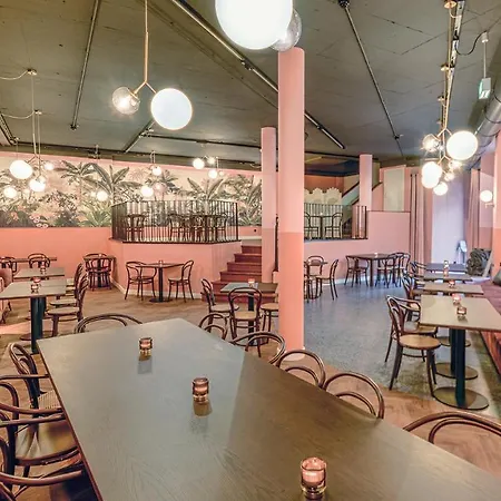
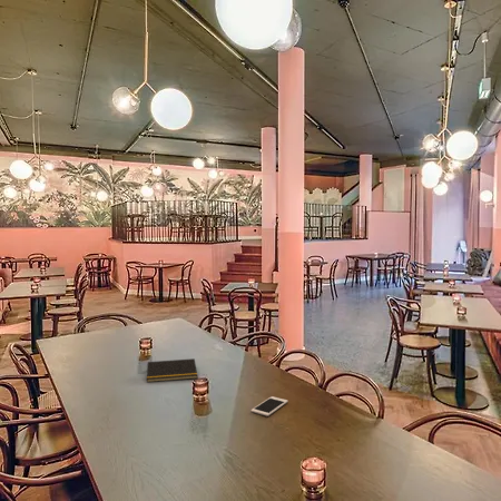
+ notepad (171, 370)
+ cell phone (269, 405)
